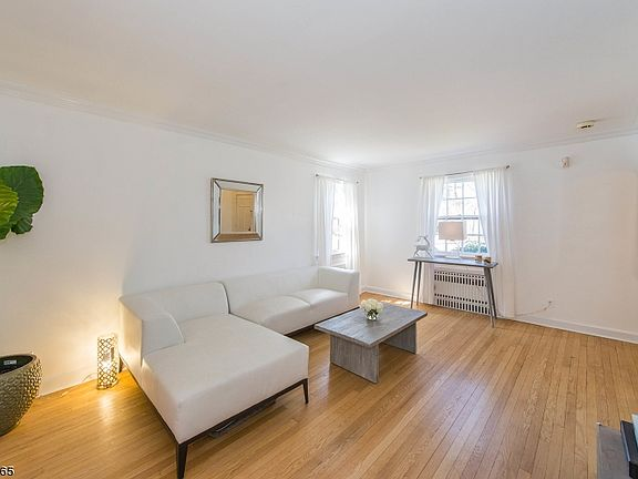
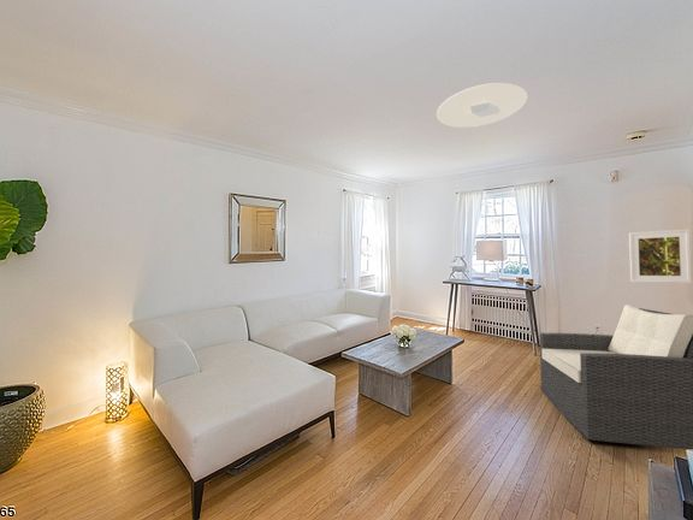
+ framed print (658, 256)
+ ceiling light (479, 104)
+ armchair (614, 362)
